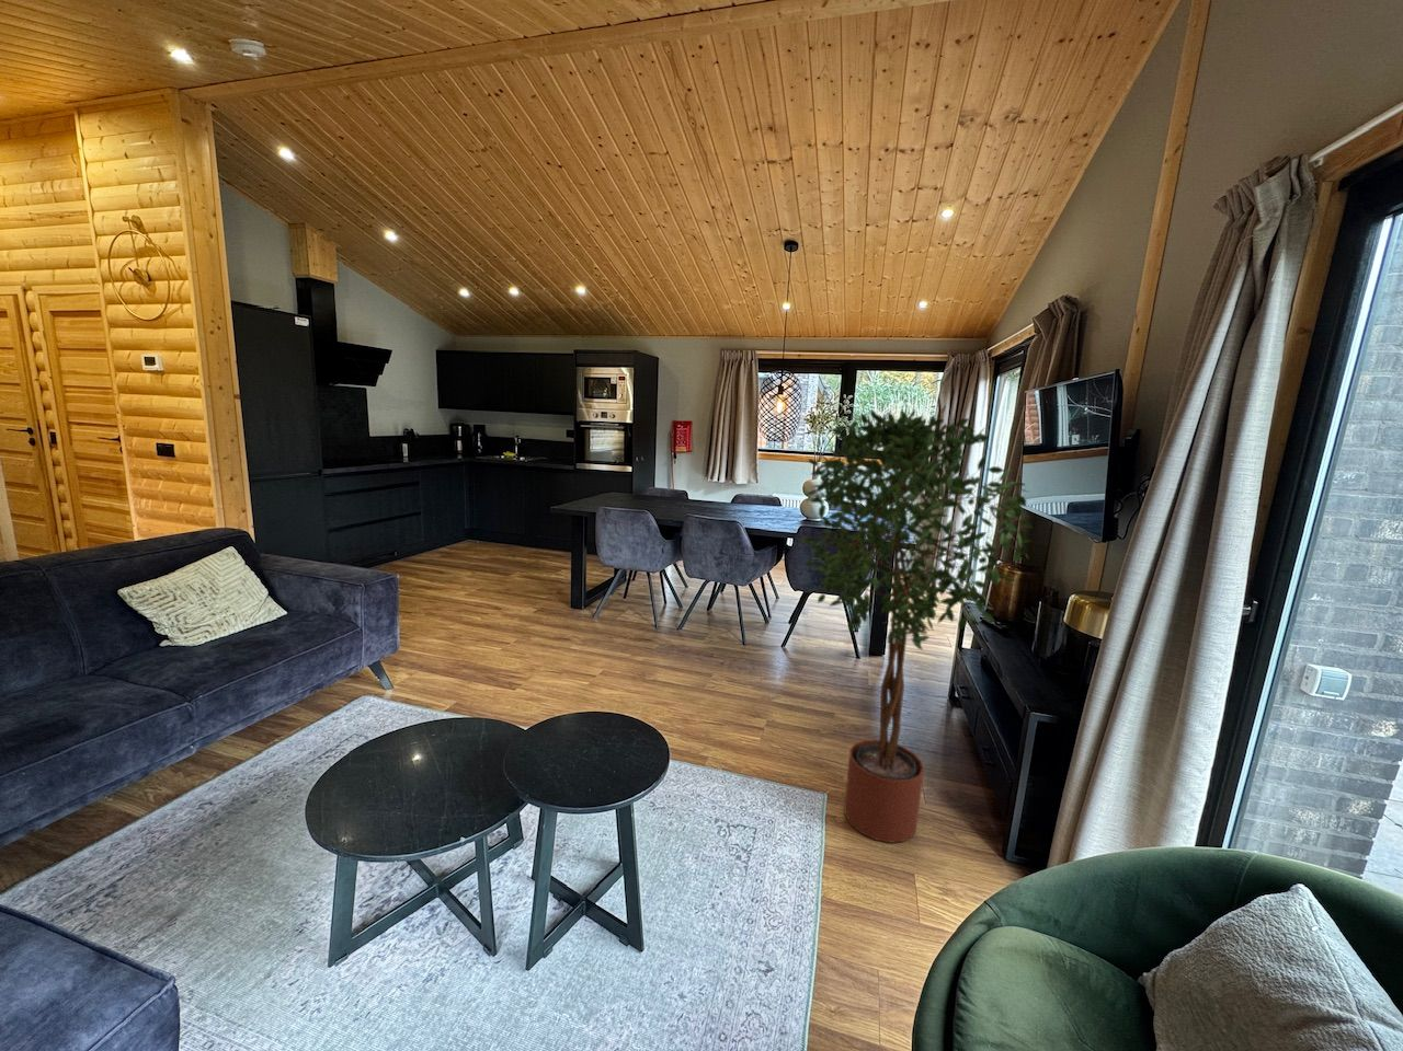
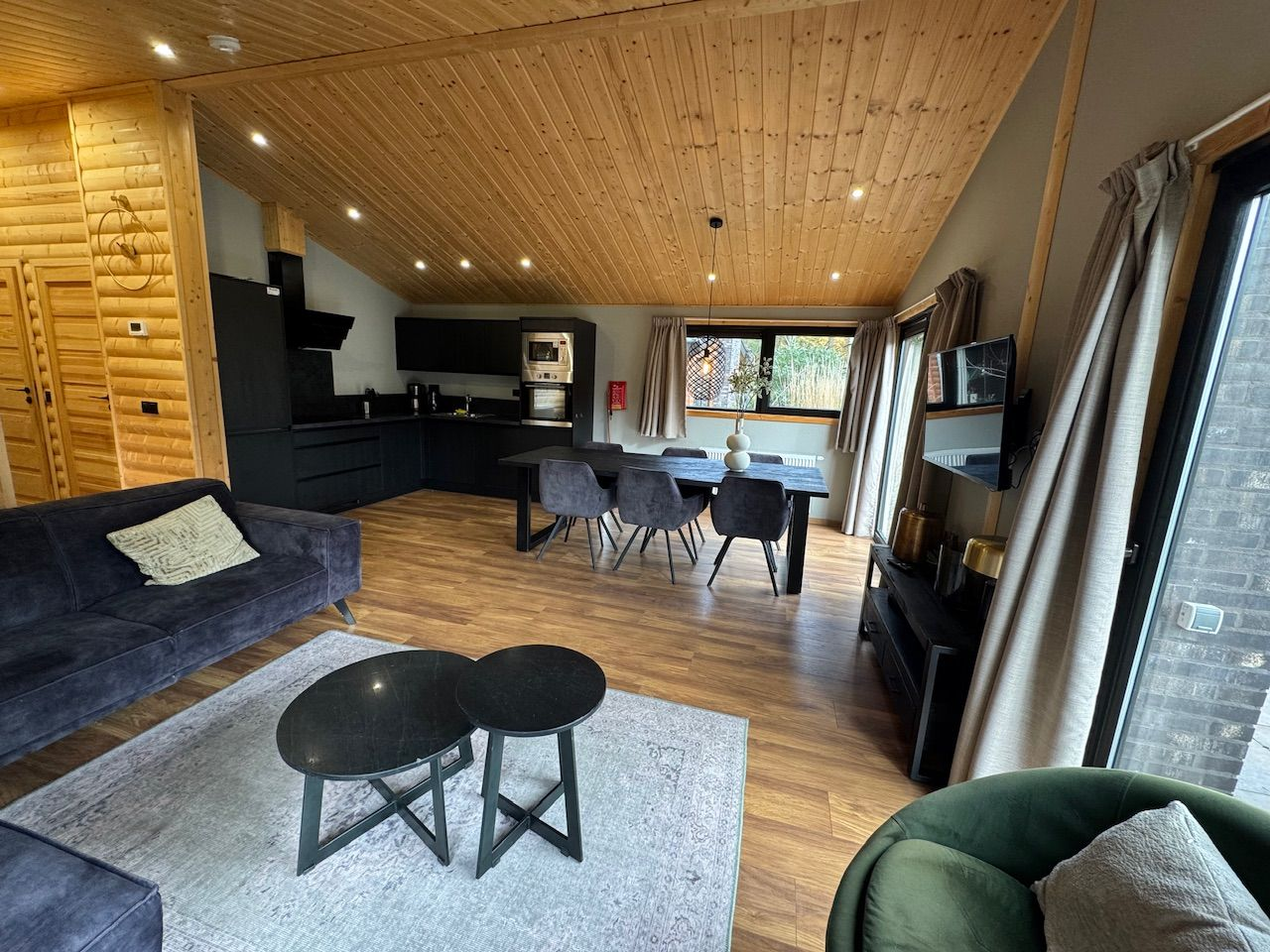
- potted tree (885, 622)
